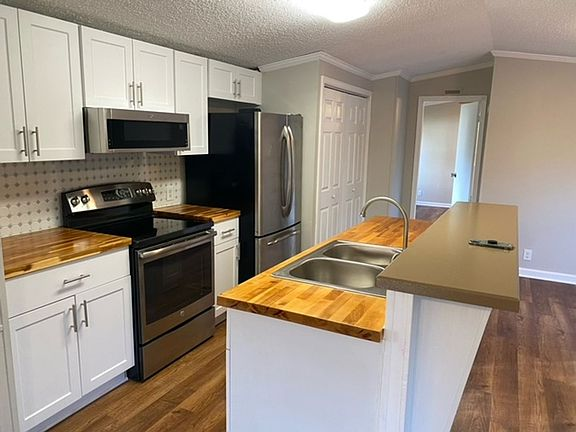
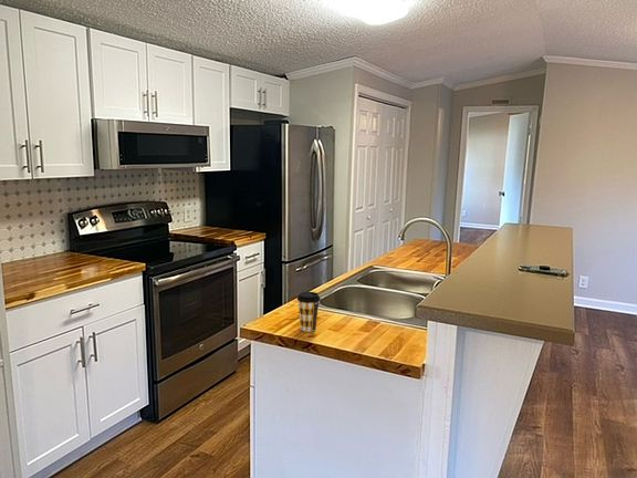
+ coffee cup (307, 311)
